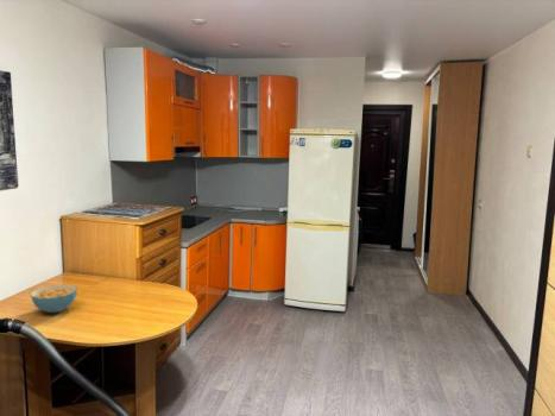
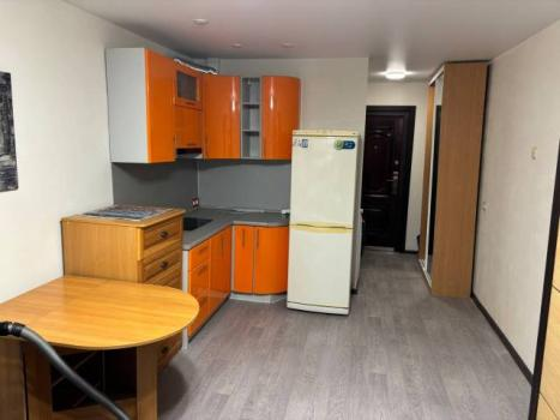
- cereal bowl (55, 301)
